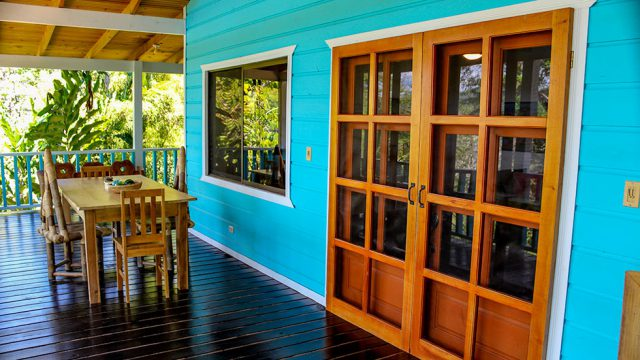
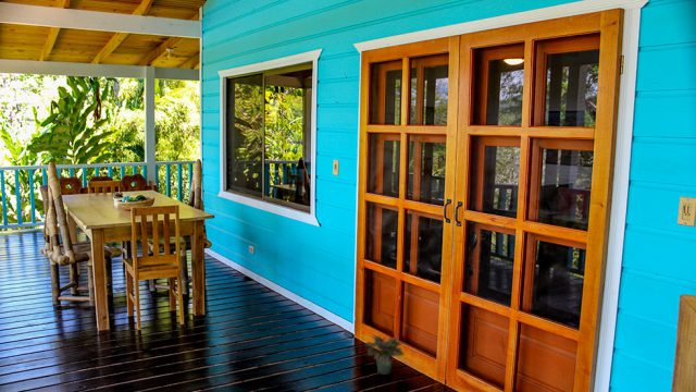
+ potted plant (385, 355)
